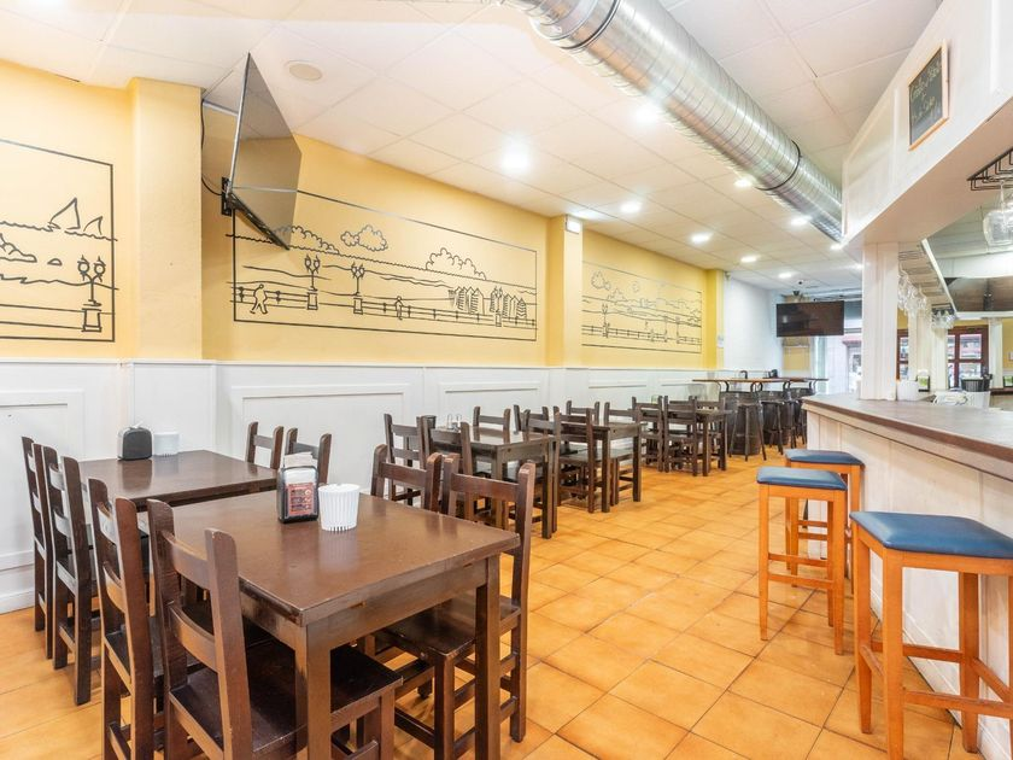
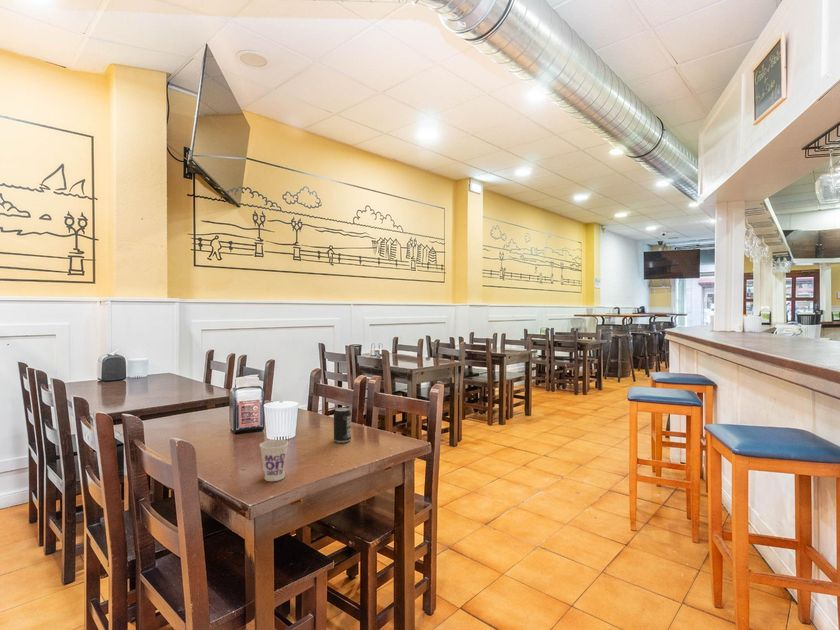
+ beverage can (342, 424)
+ cup (274, 460)
